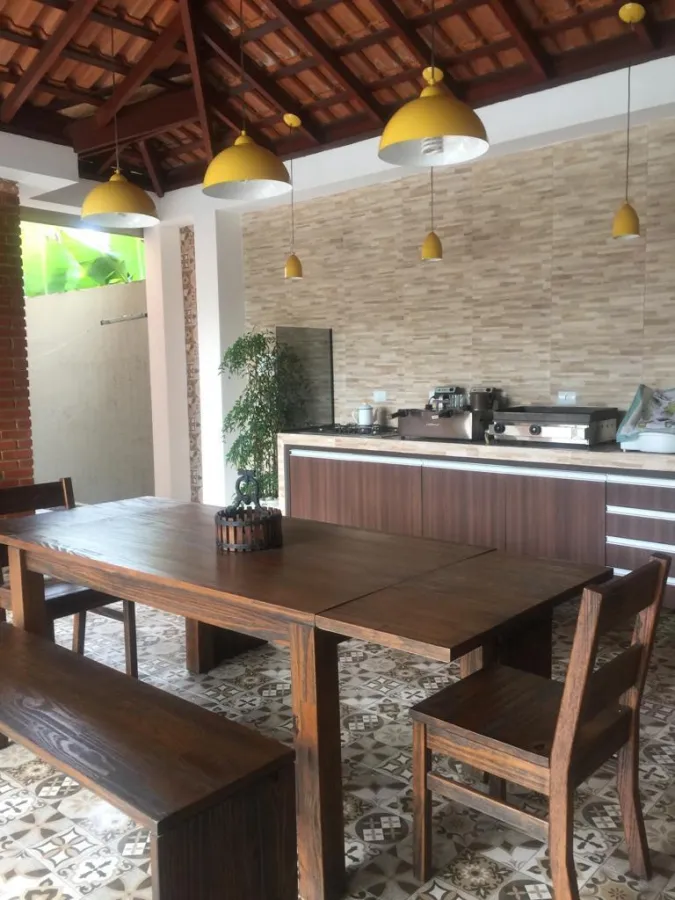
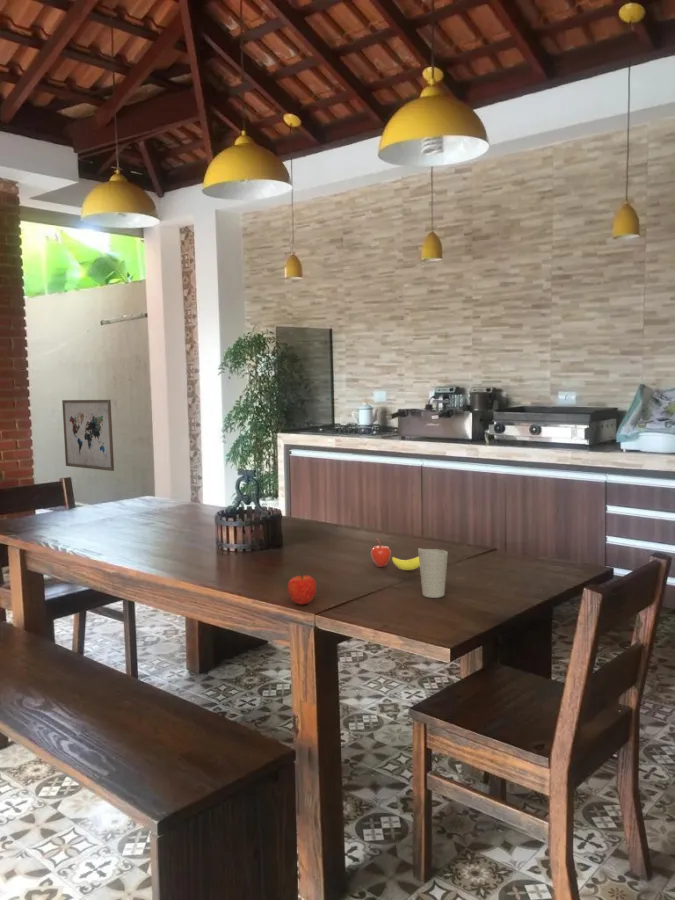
+ fruit (302, 588)
+ fruit (396, 558)
+ wall art (87, 434)
+ cup (433, 571)
